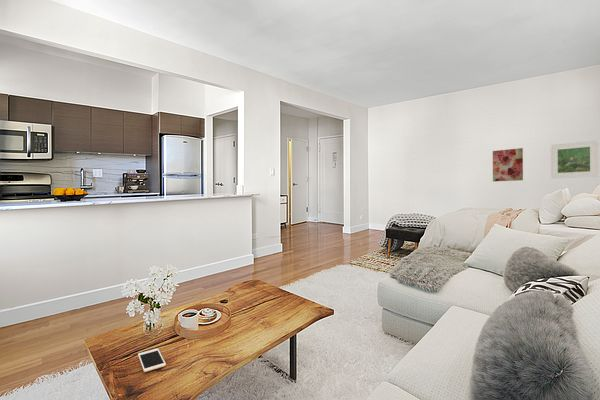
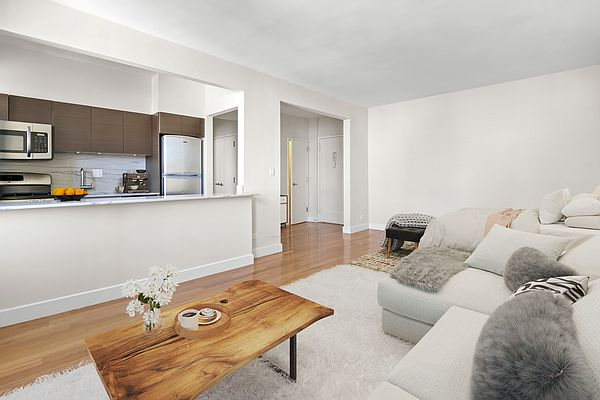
- cell phone (151, 359)
- wall art (507, 165)
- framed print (573, 160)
